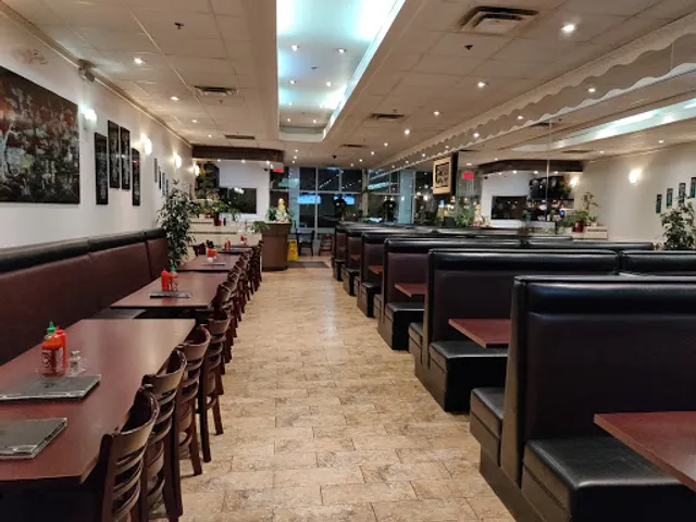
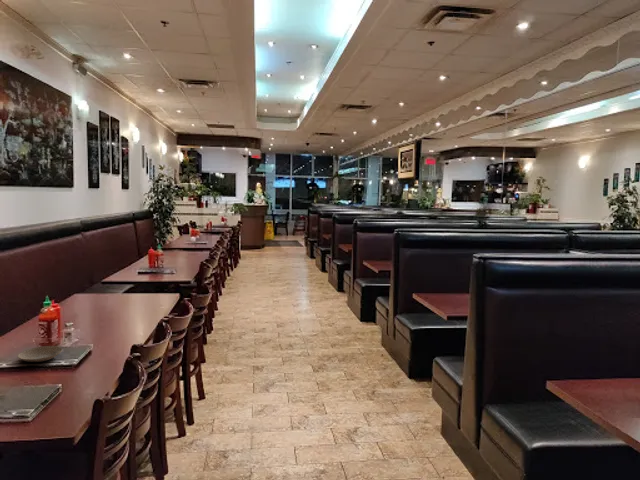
+ plate (40, 355)
